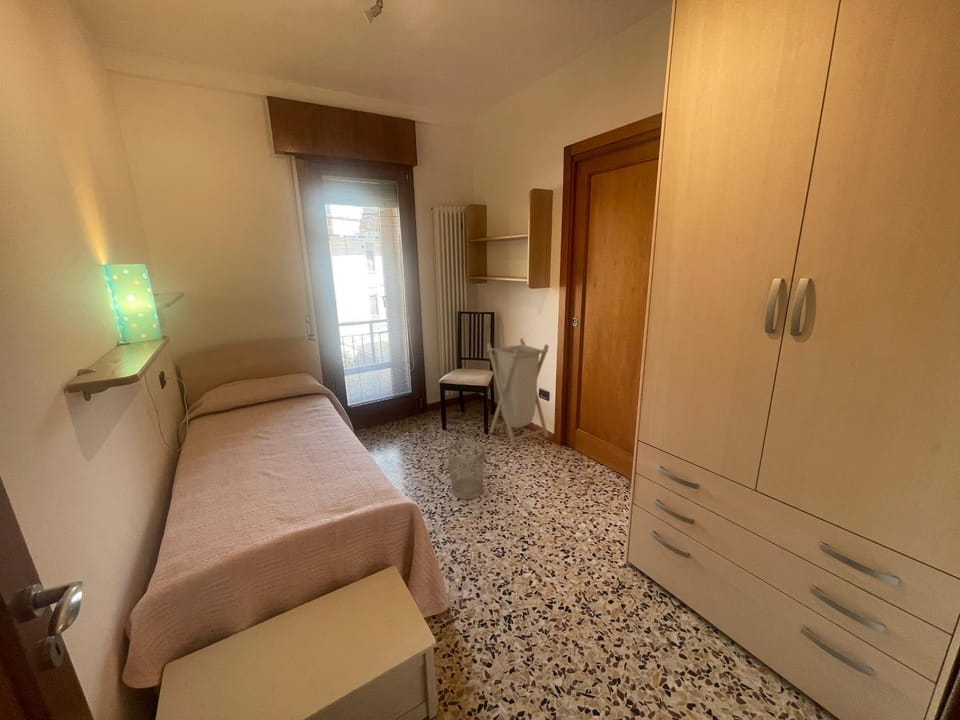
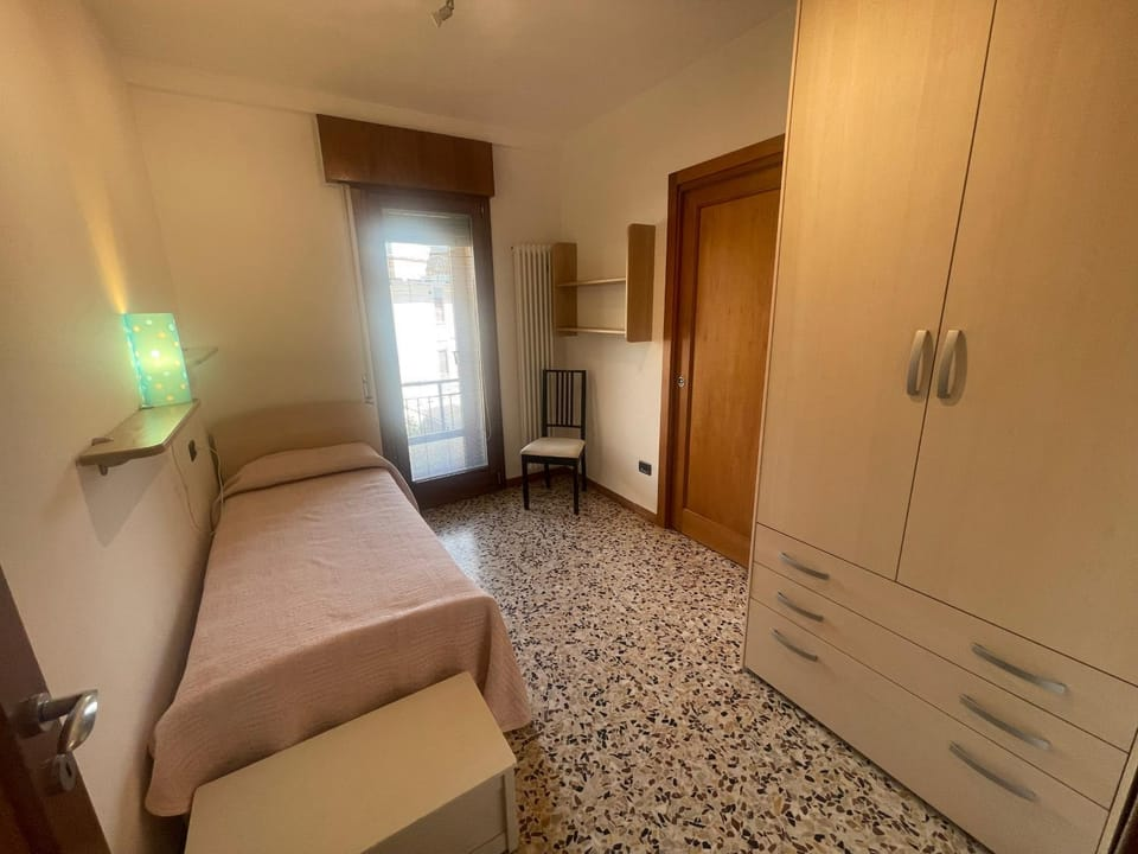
- wastebasket (467, 469)
- laundry hamper (517, 390)
